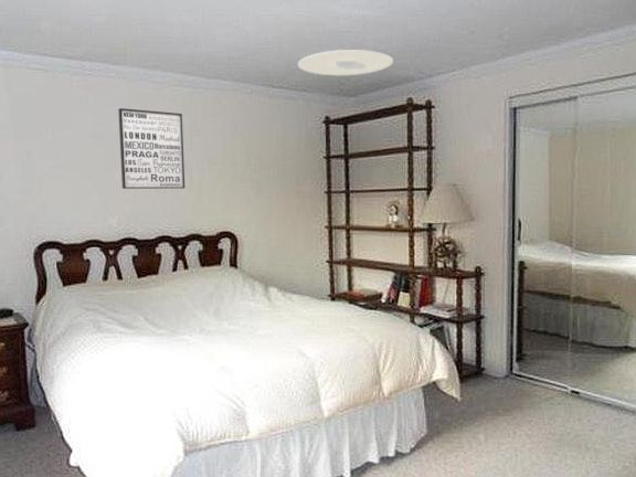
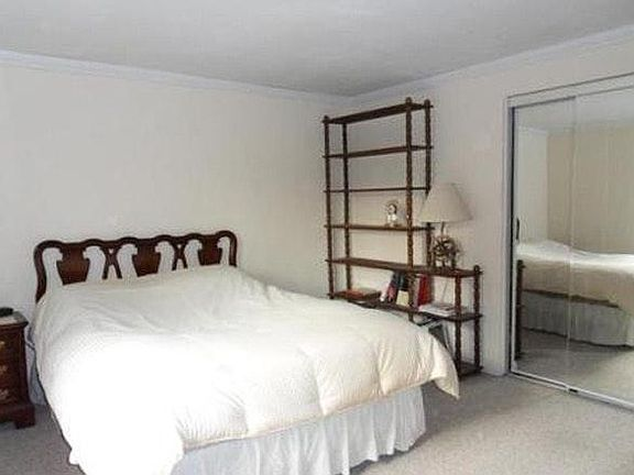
- ceiling light (344, 59)
- wall art (152, 149)
